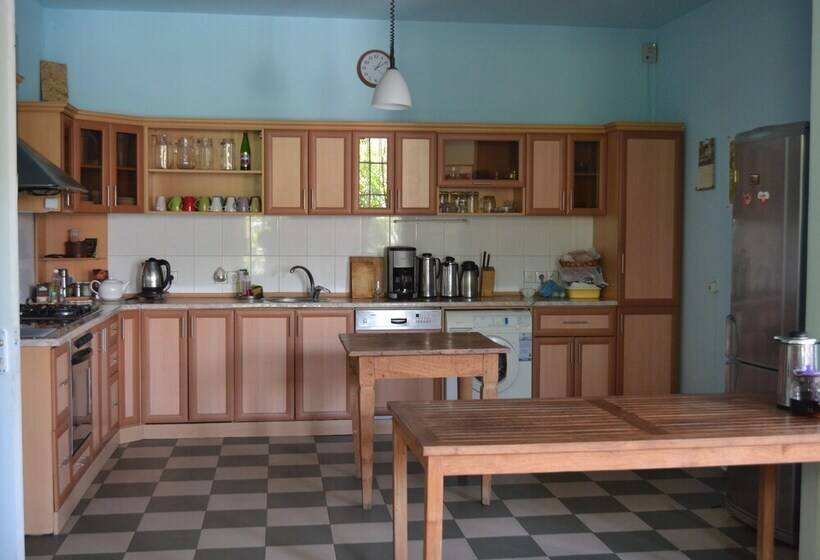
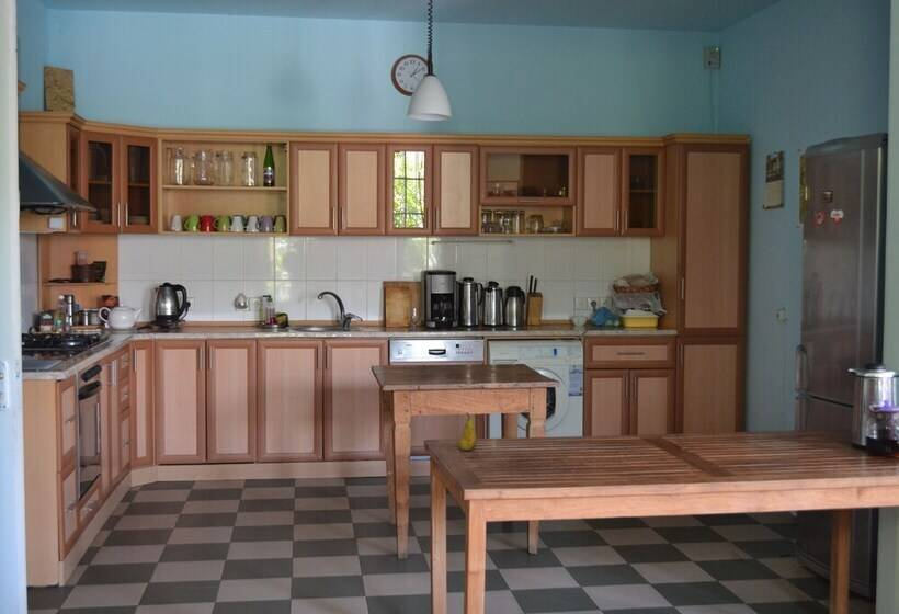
+ fruit (467, 431)
